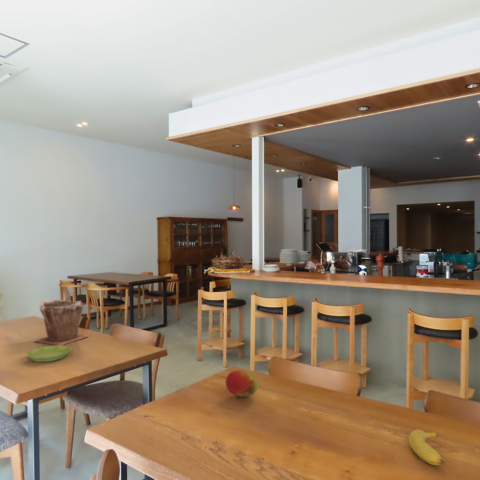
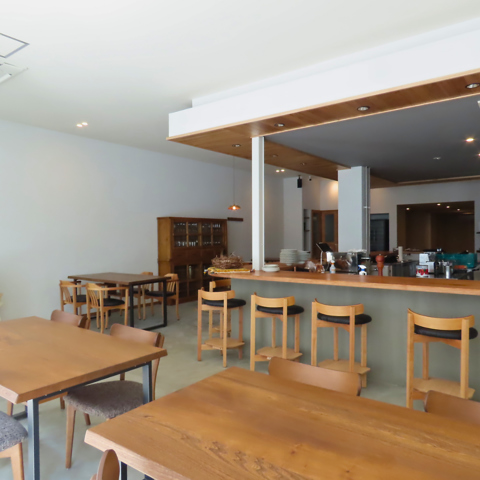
- saucer (49, 353)
- fruit (241, 383)
- plant pot (61, 320)
- banana (430, 447)
